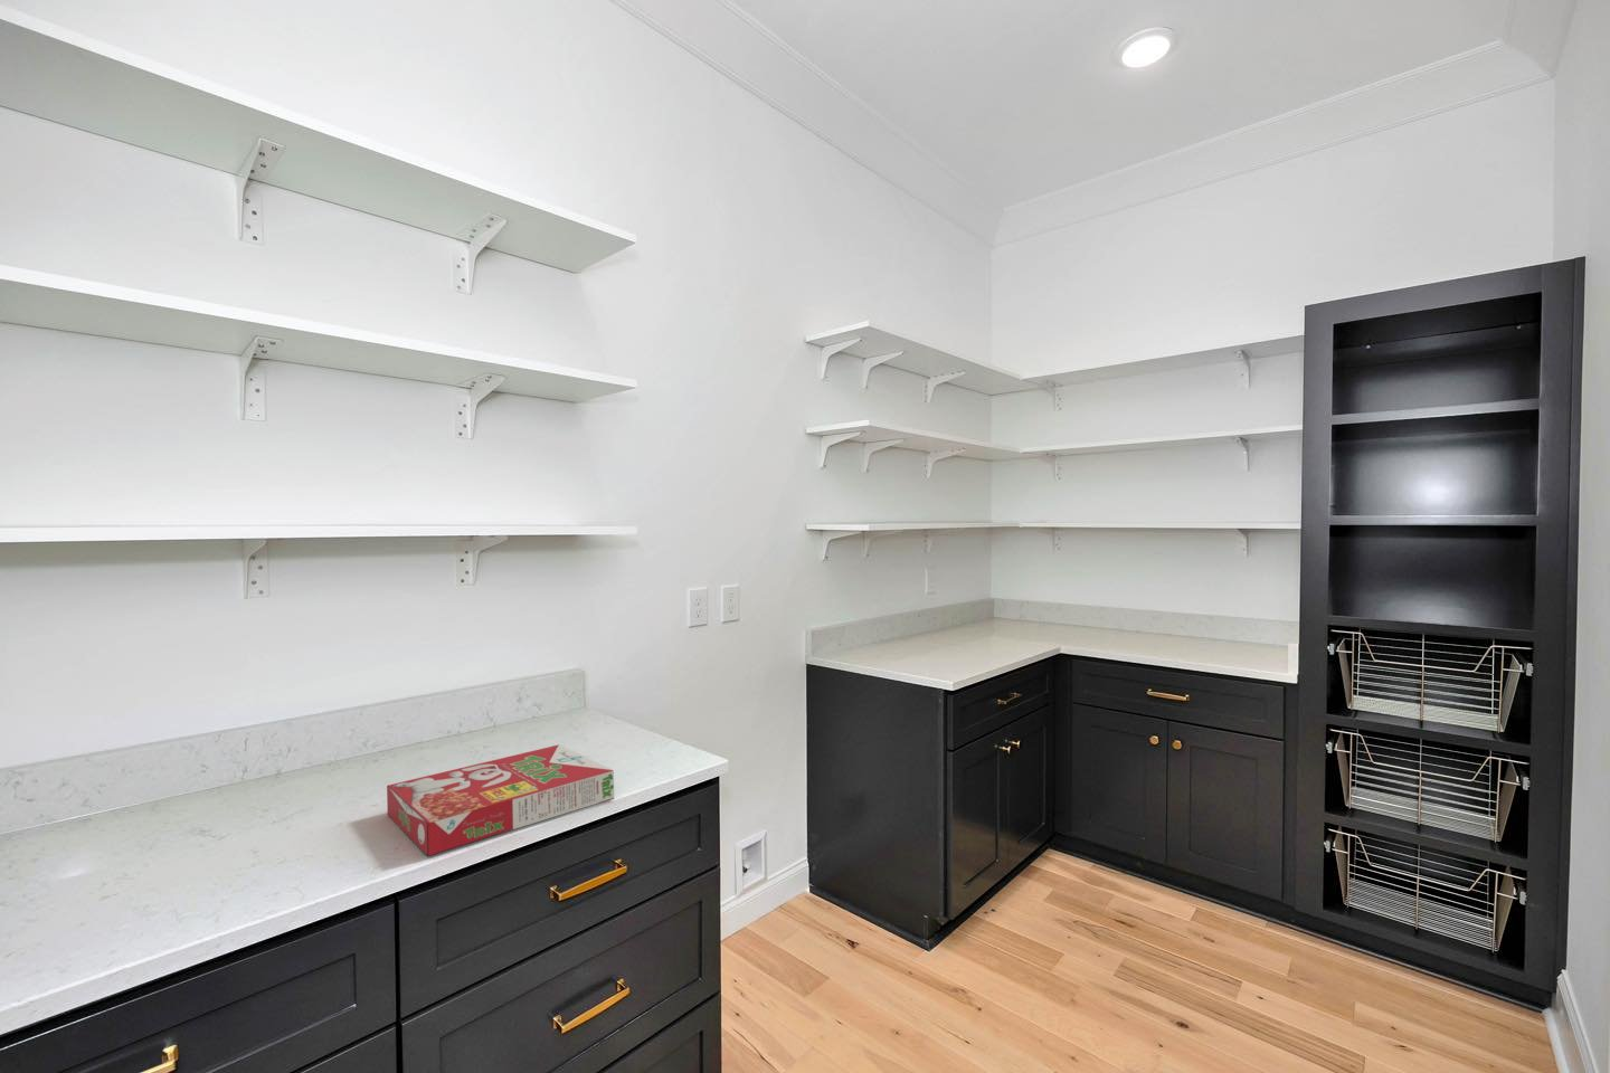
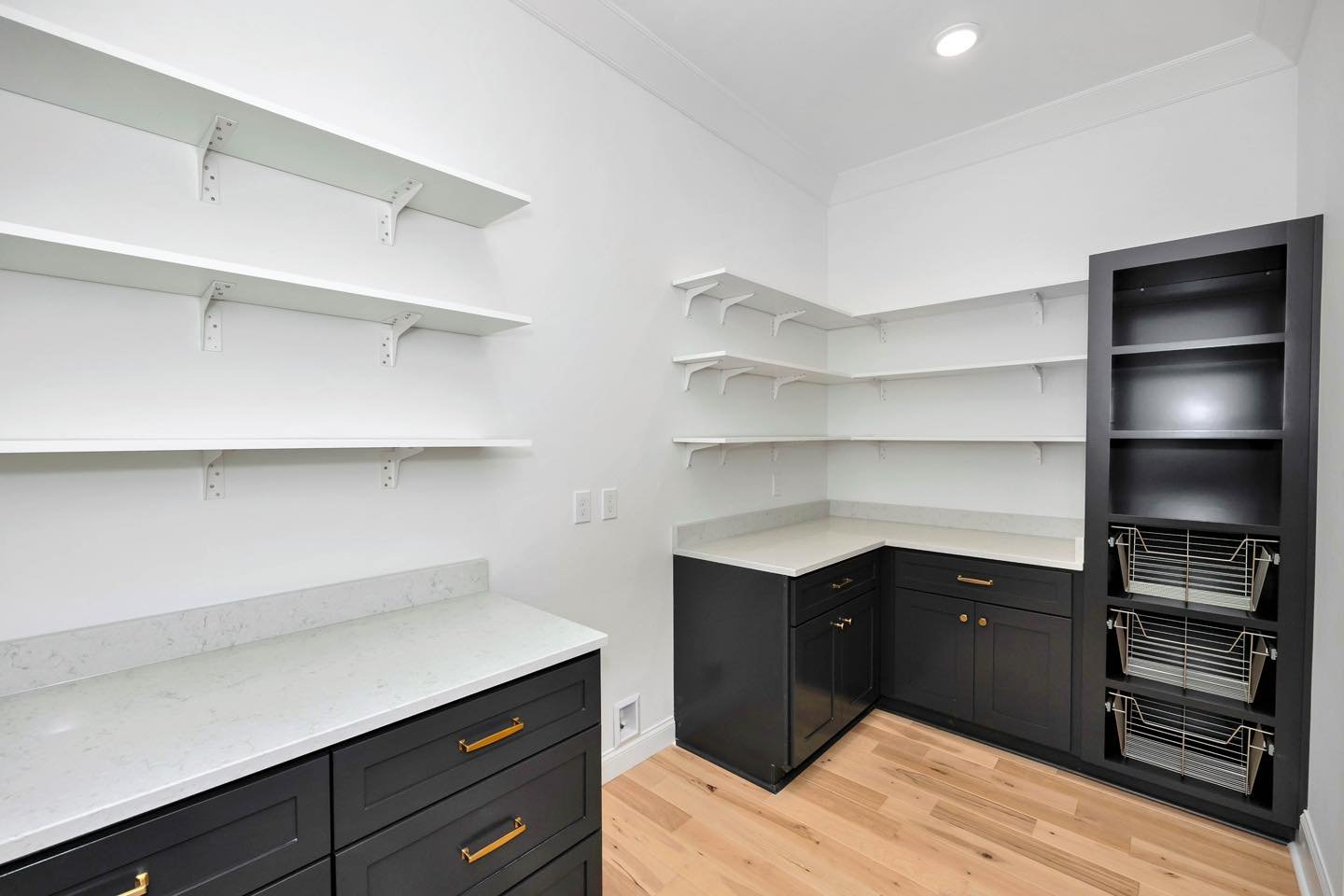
- cereal box (503, 792)
